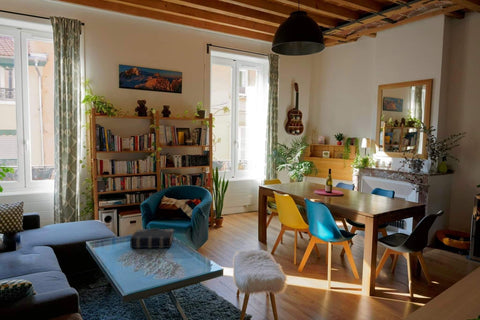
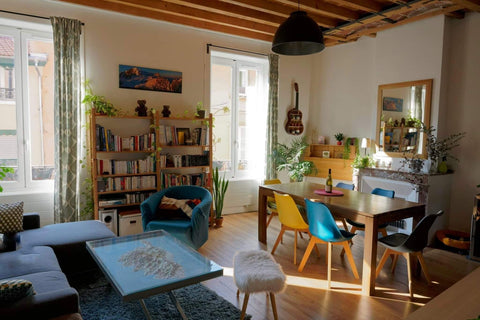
- book (153, 237)
